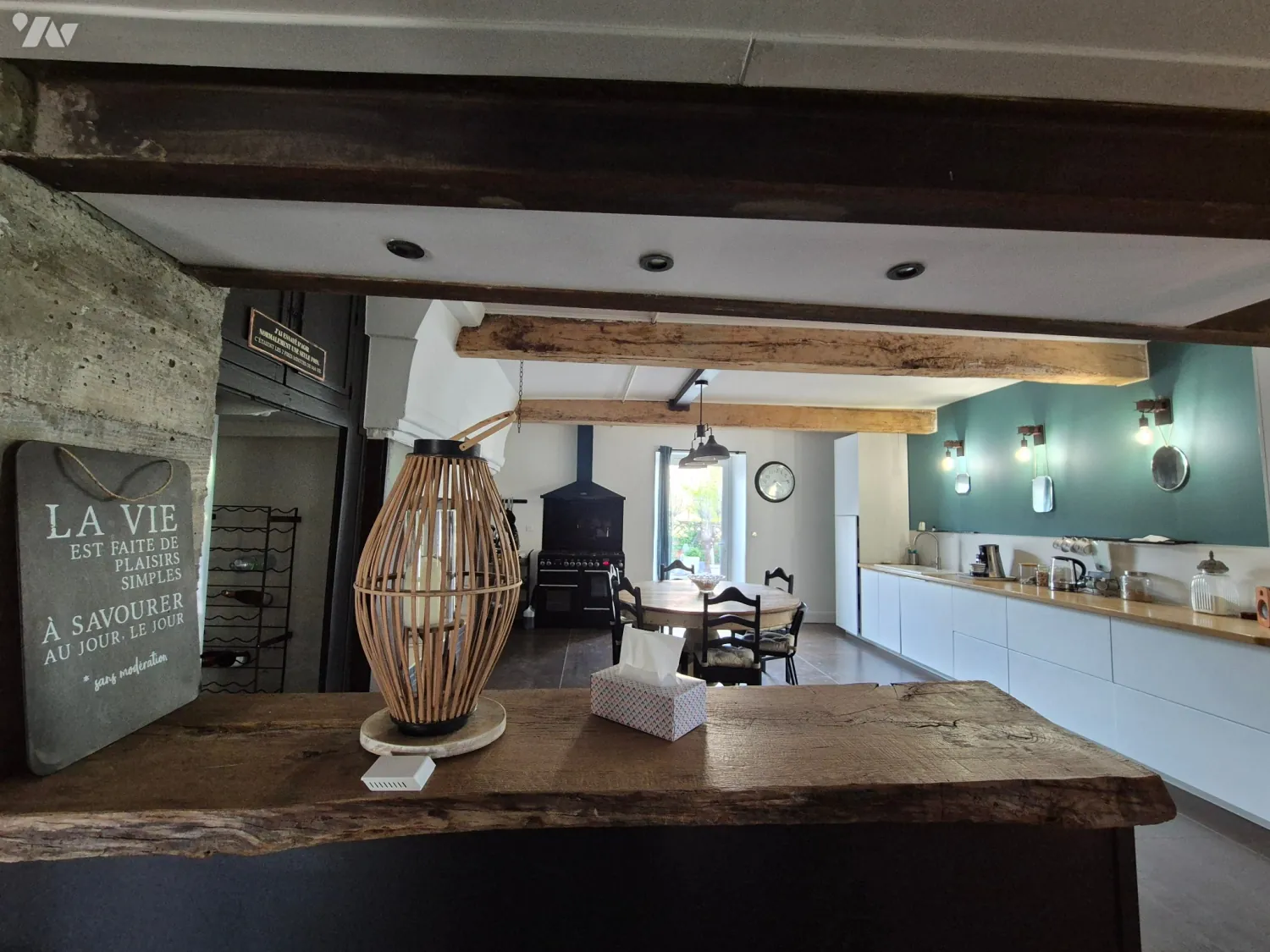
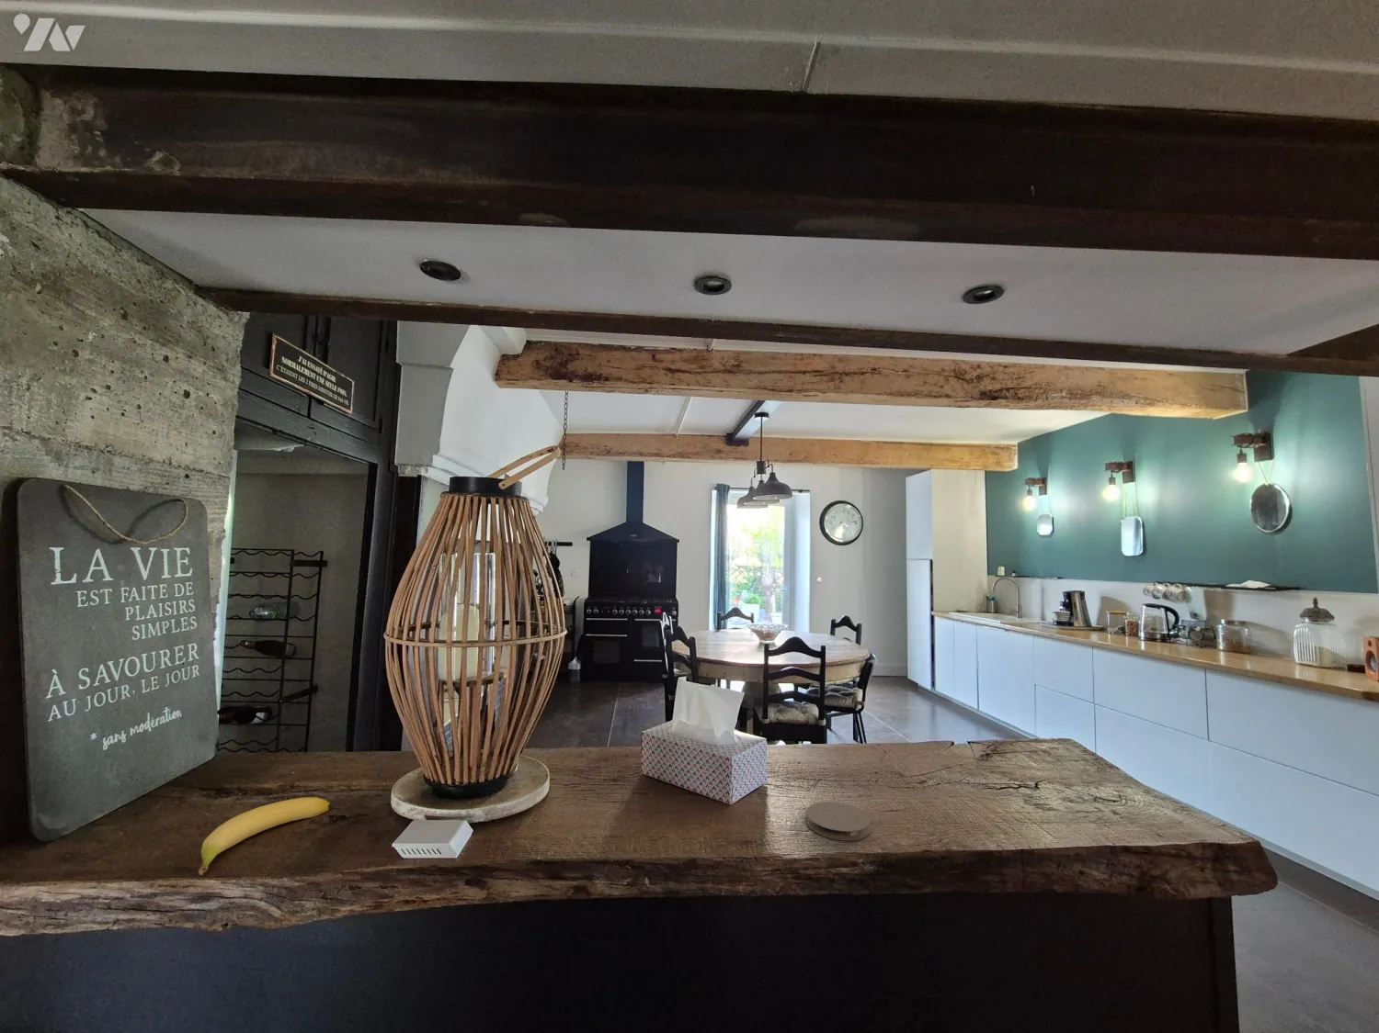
+ coaster (837, 820)
+ banana (265, 825)
